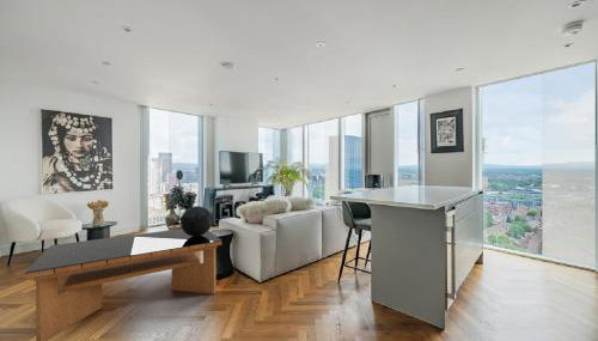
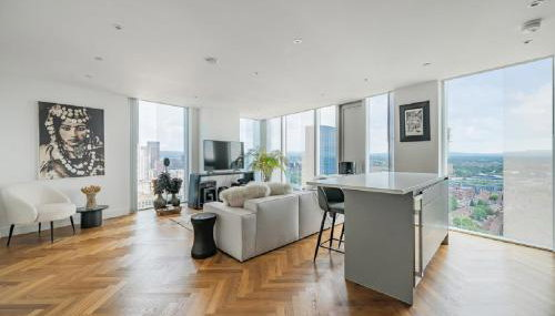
- coffee table (139, 270)
- decorative sphere (196, 220)
